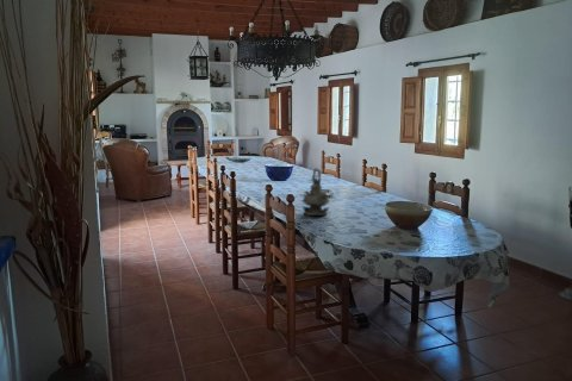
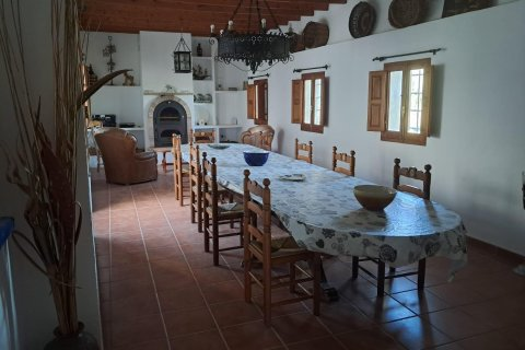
- teapot (318, 192)
